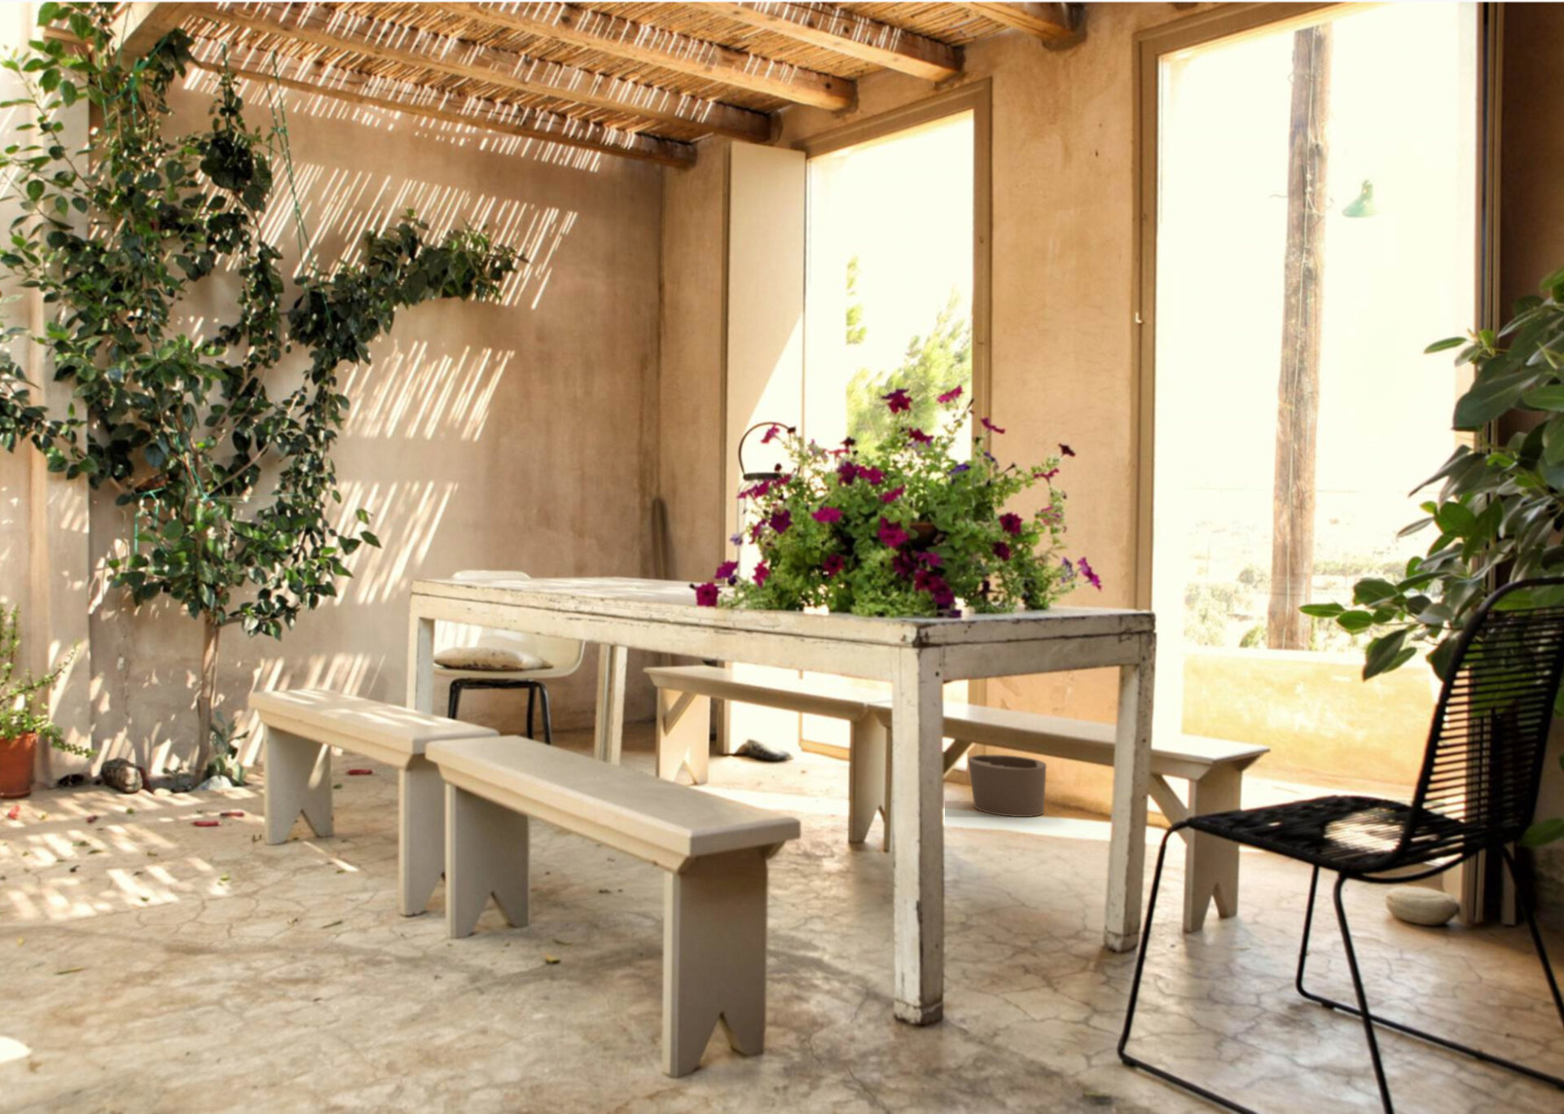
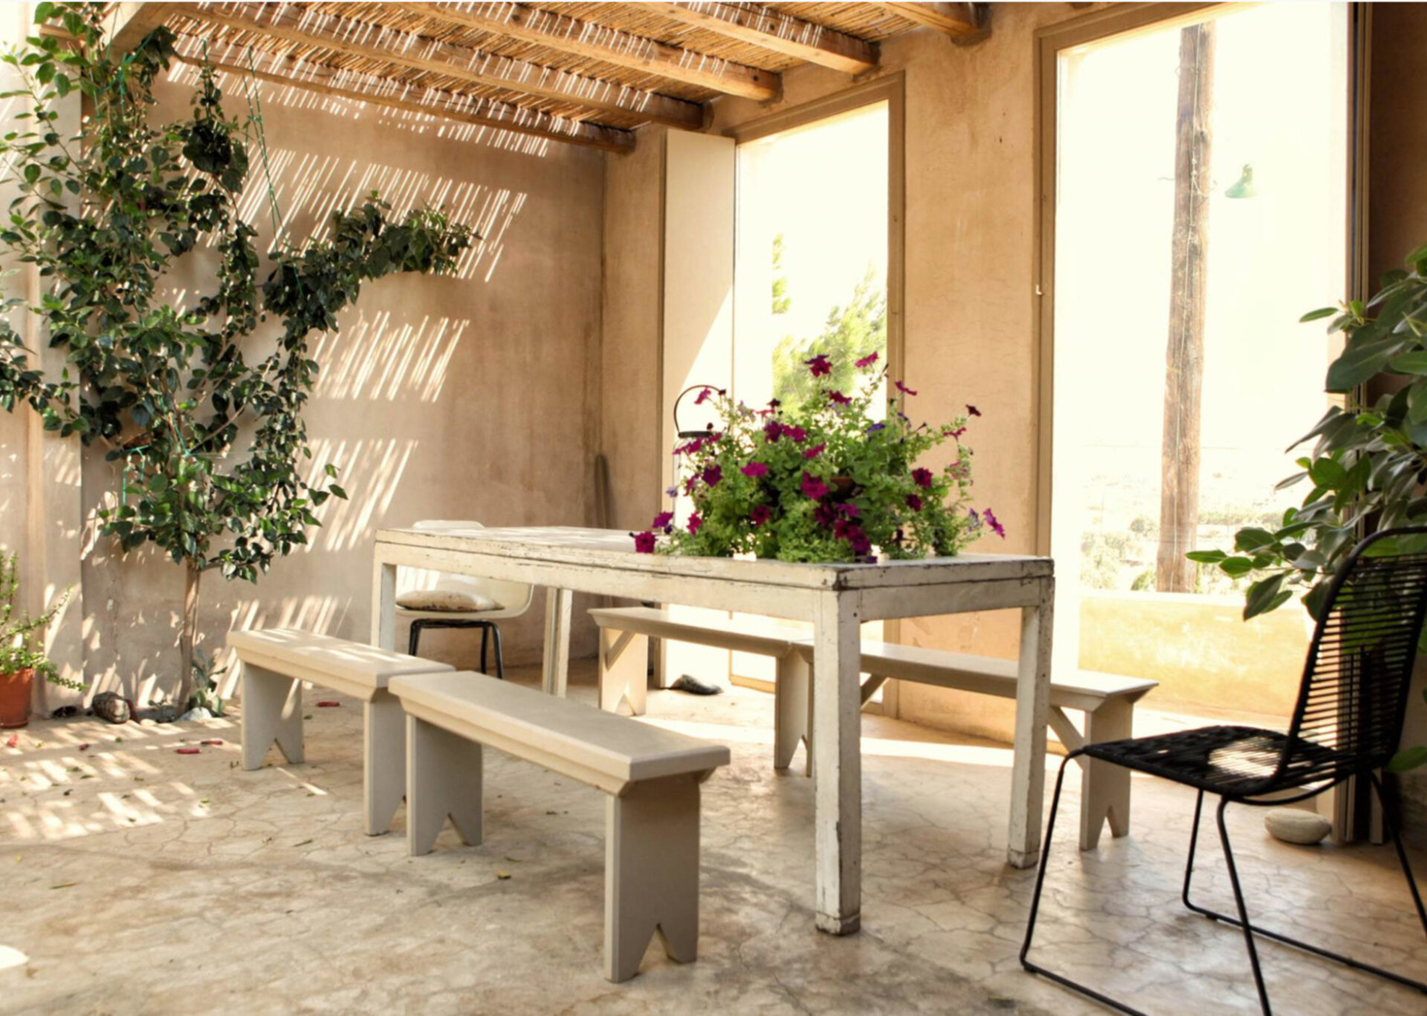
- planter pot (1006, 785)
